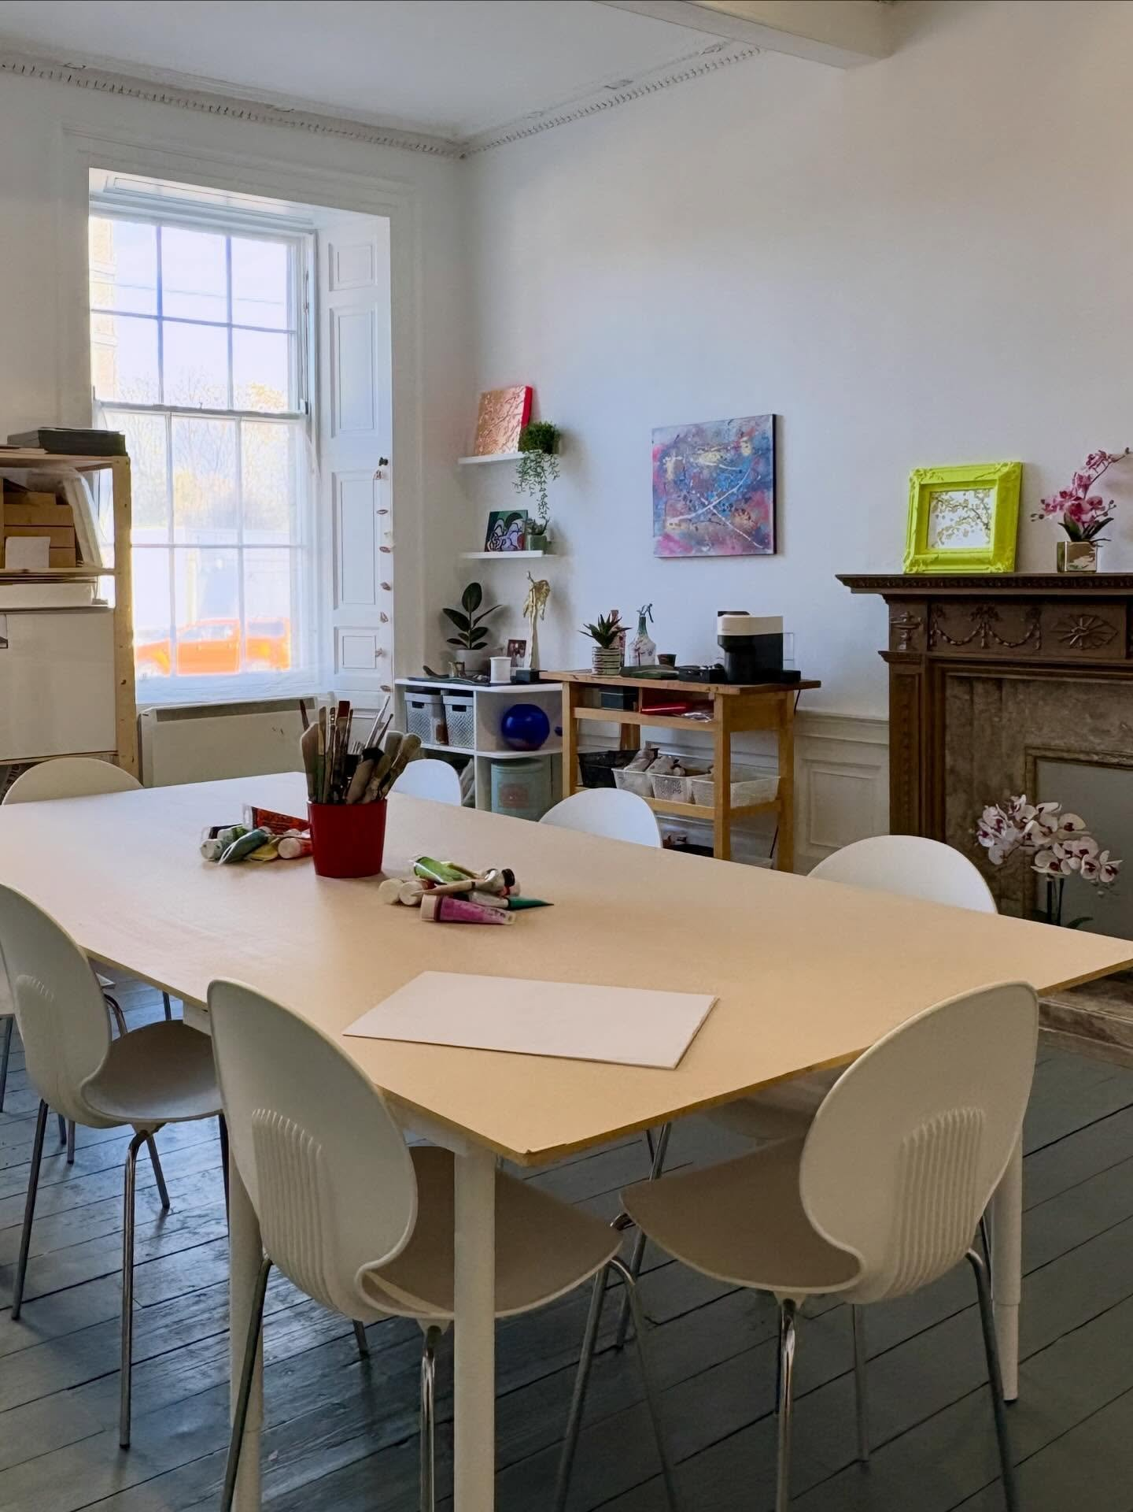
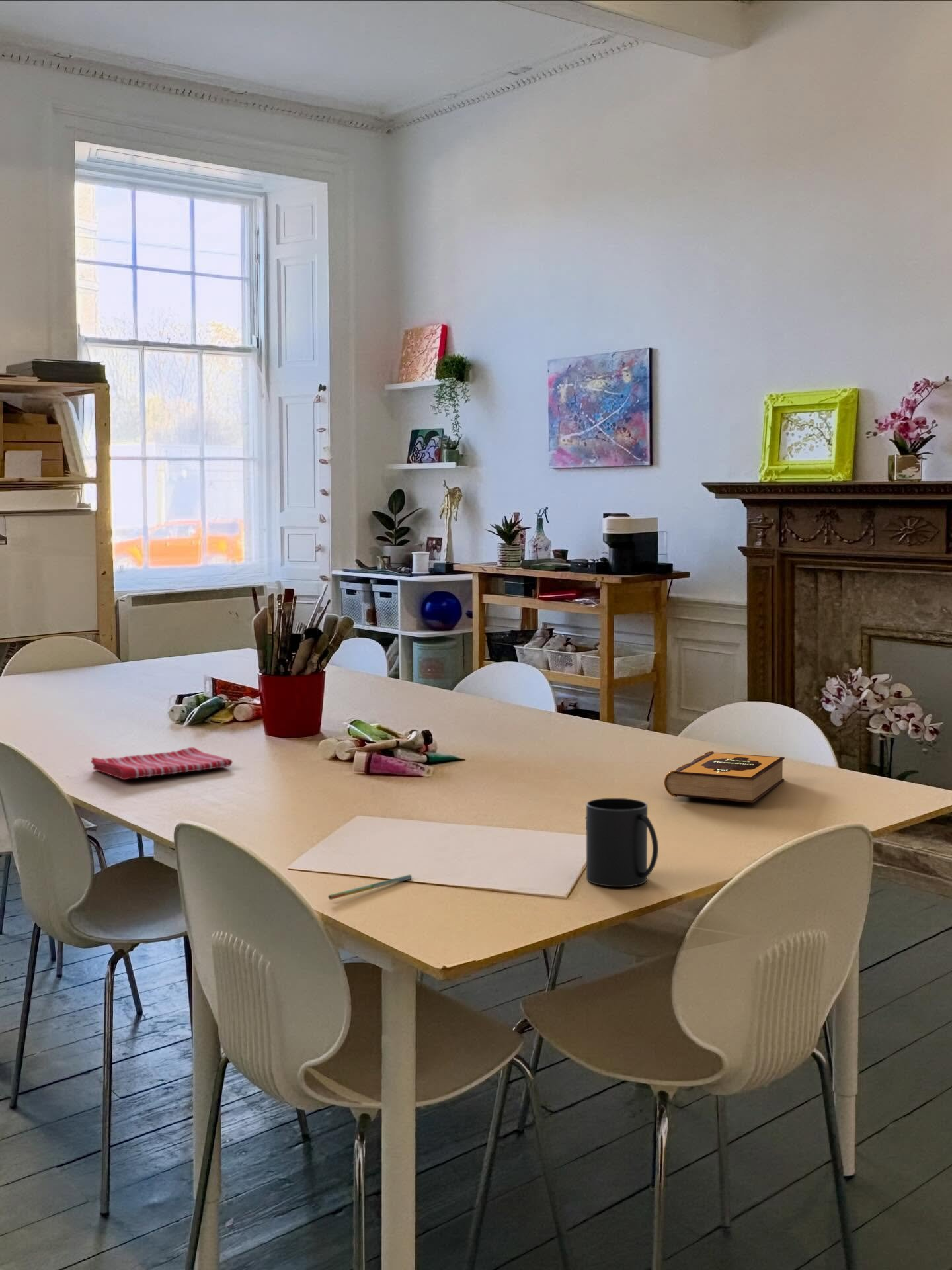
+ pen (371, 886)
+ hardback book (725, 775)
+ dish towel (161, 763)
+ mug (624, 843)
